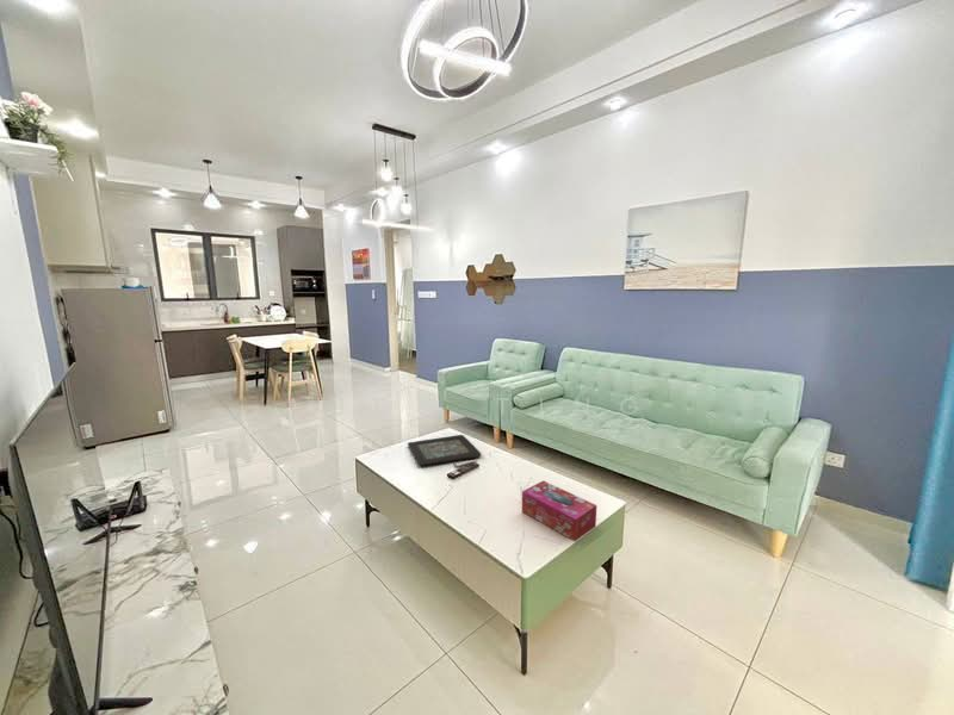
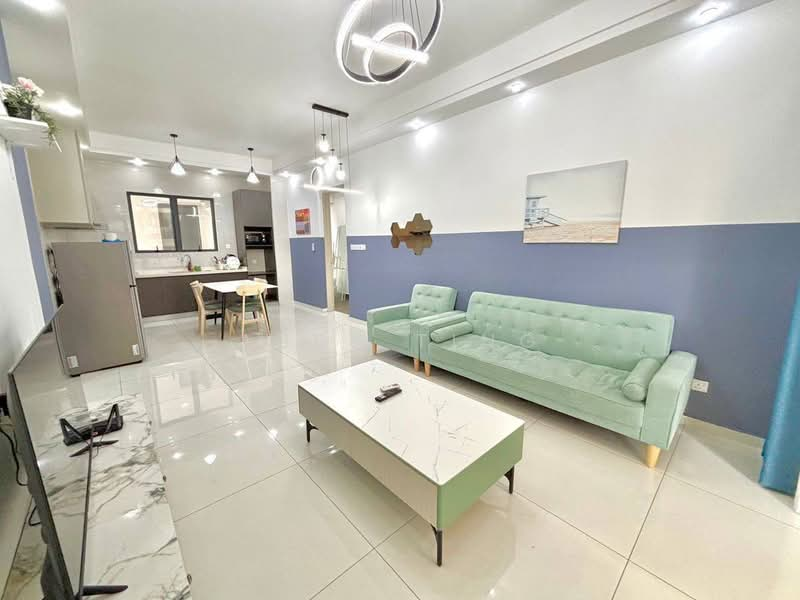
- tissue box (557, 508)
- decorative tray (442, 449)
